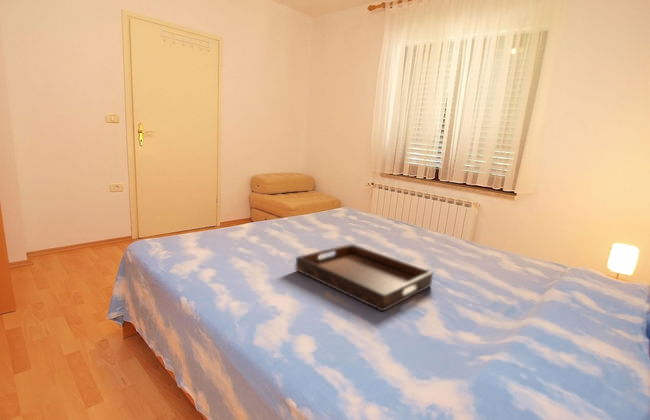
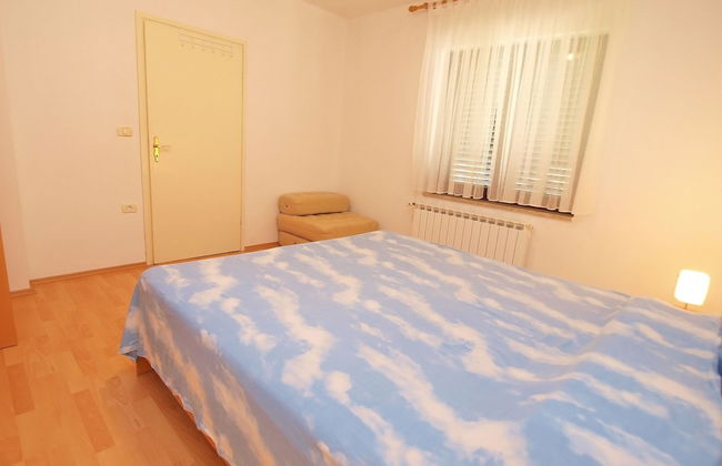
- serving tray (364, 271)
